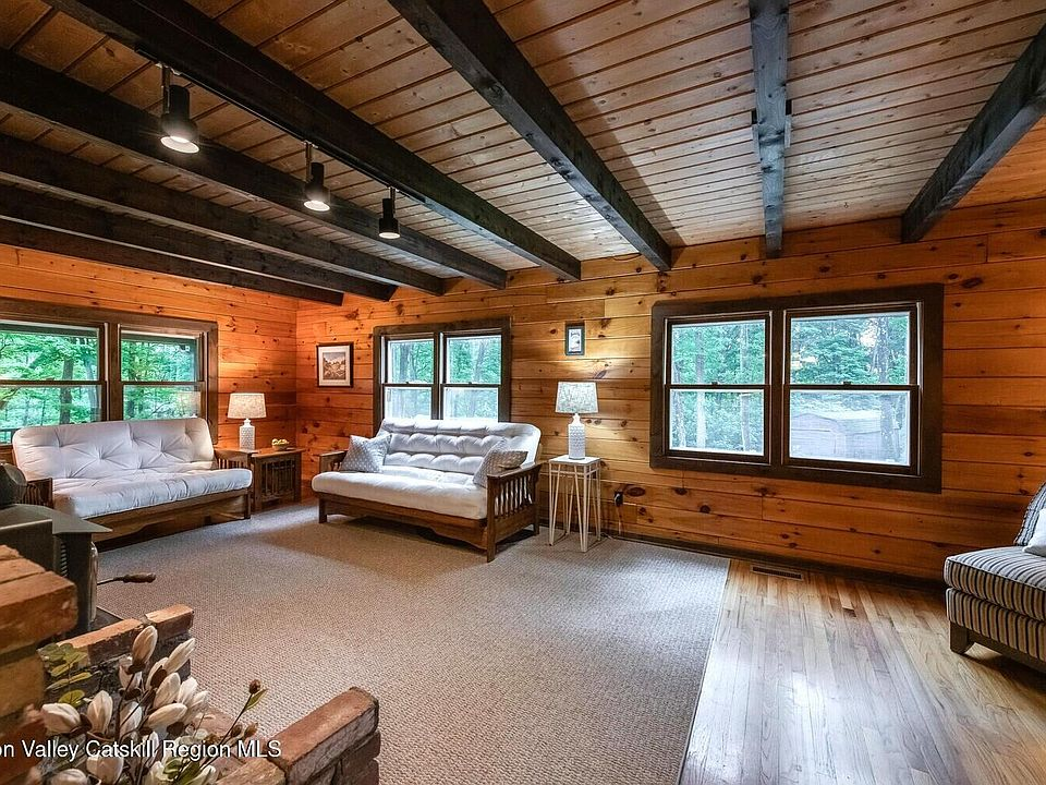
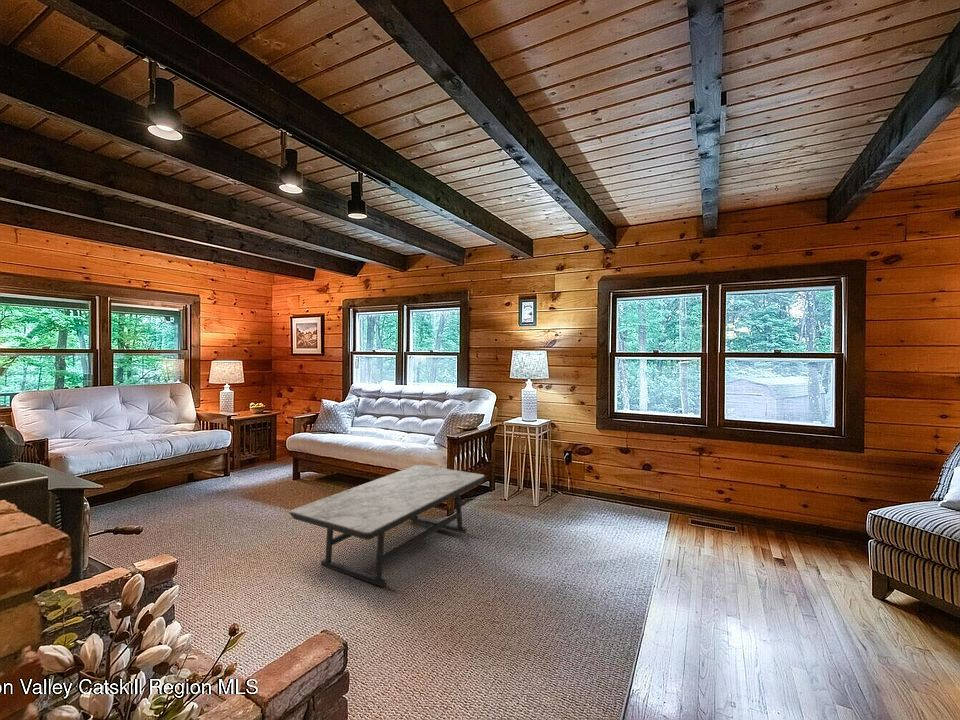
+ coffee table (399, 519)
